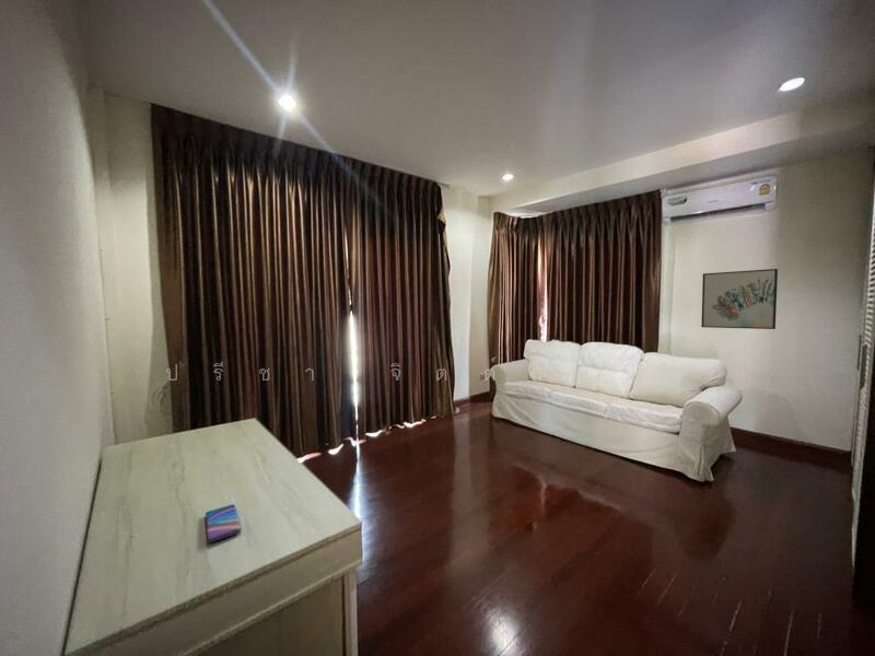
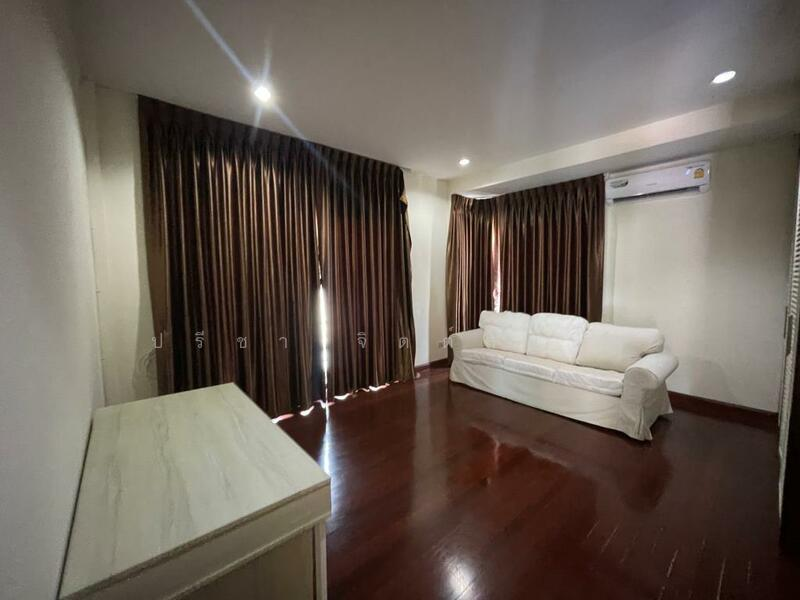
- wall art (737, 300)
- smartphone (222, 522)
